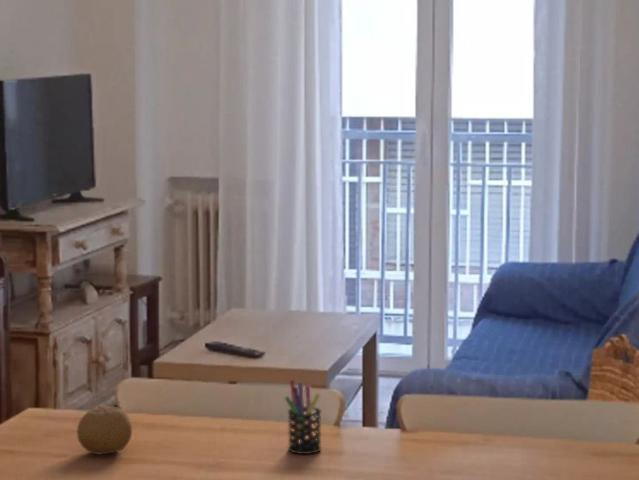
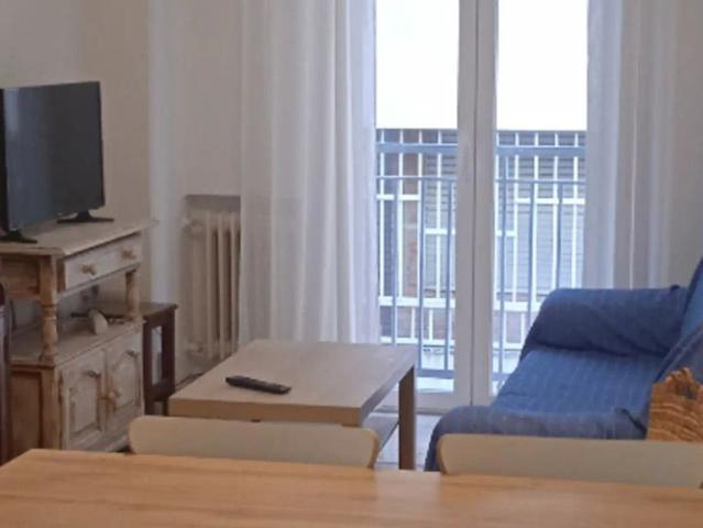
- fruit (104, 429)
- pen holder (300, 416)
